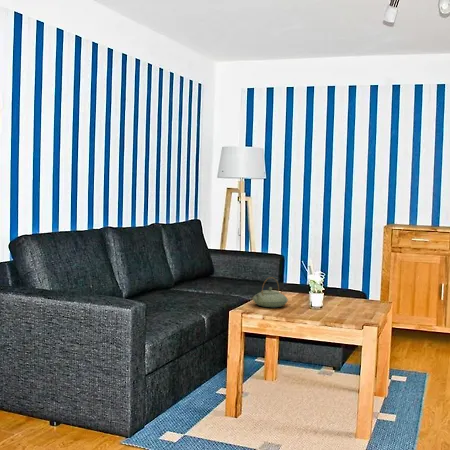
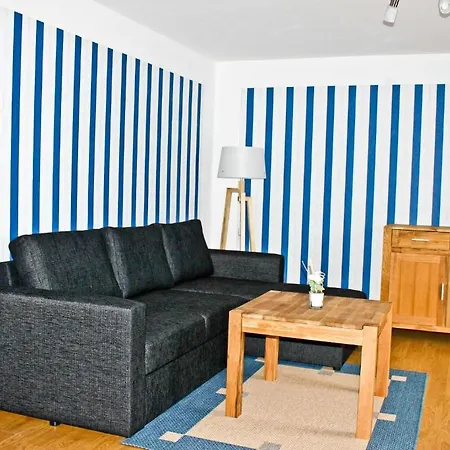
- teapot (268, 291)
